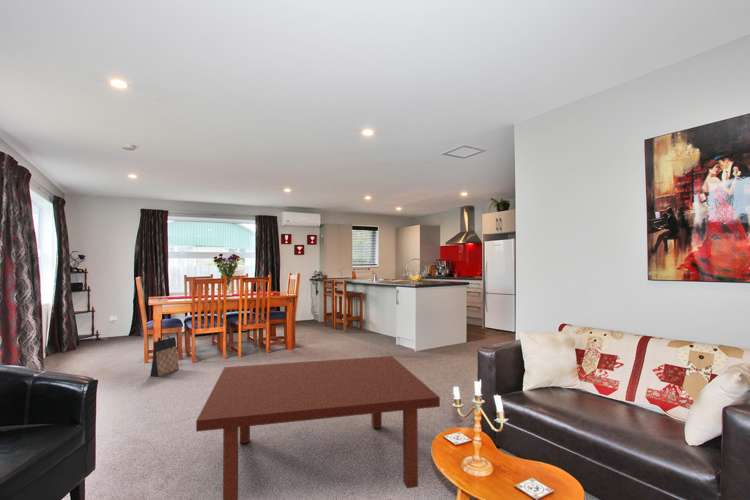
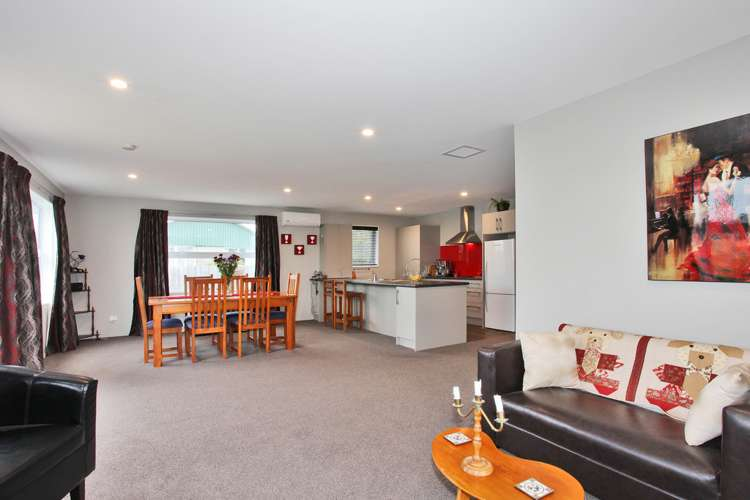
- coffee table (318, 418)
- bag (164, 354)
